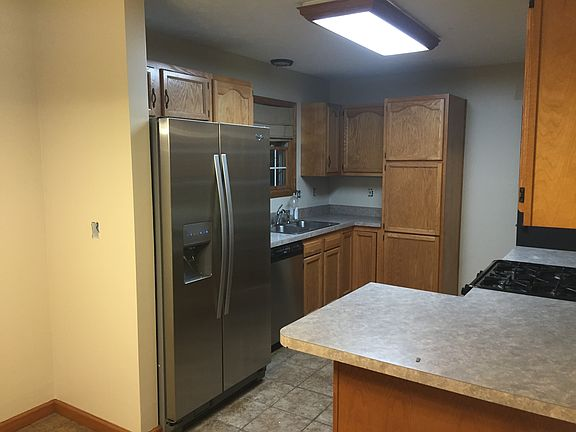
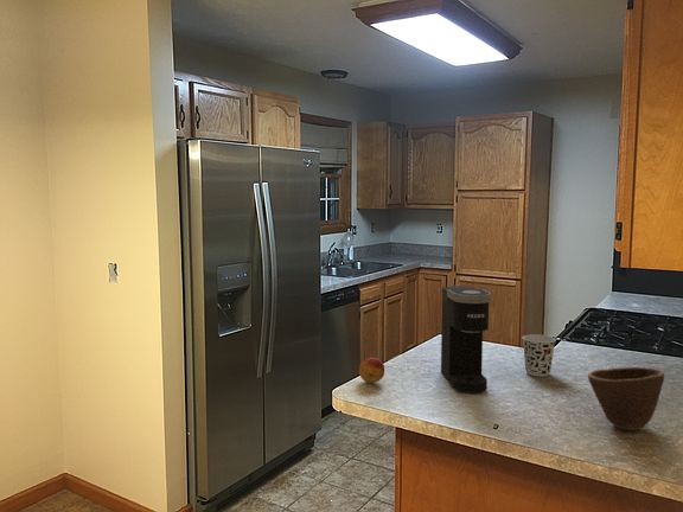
+ bowl (624, 396)
+ fruit (371, 370)
+ cup (537, 356)
+ coffee maker (464, 334)
